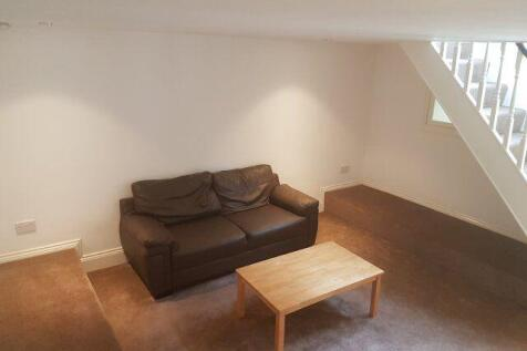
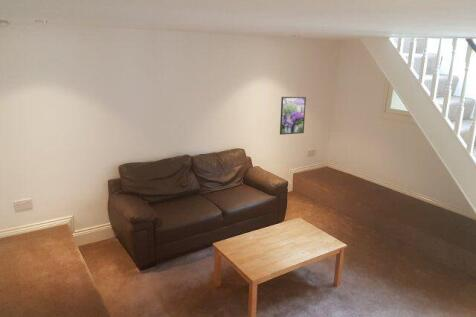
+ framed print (293, 115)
